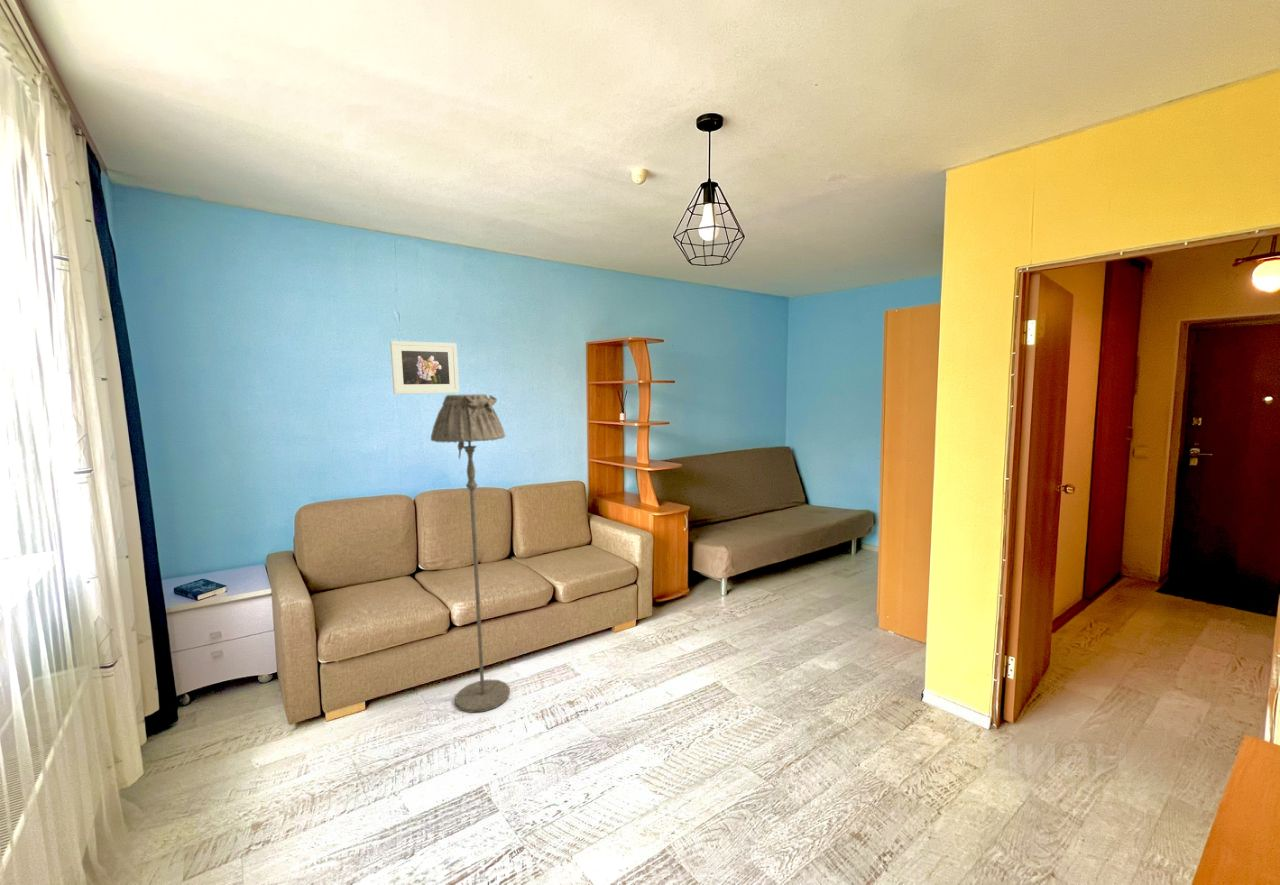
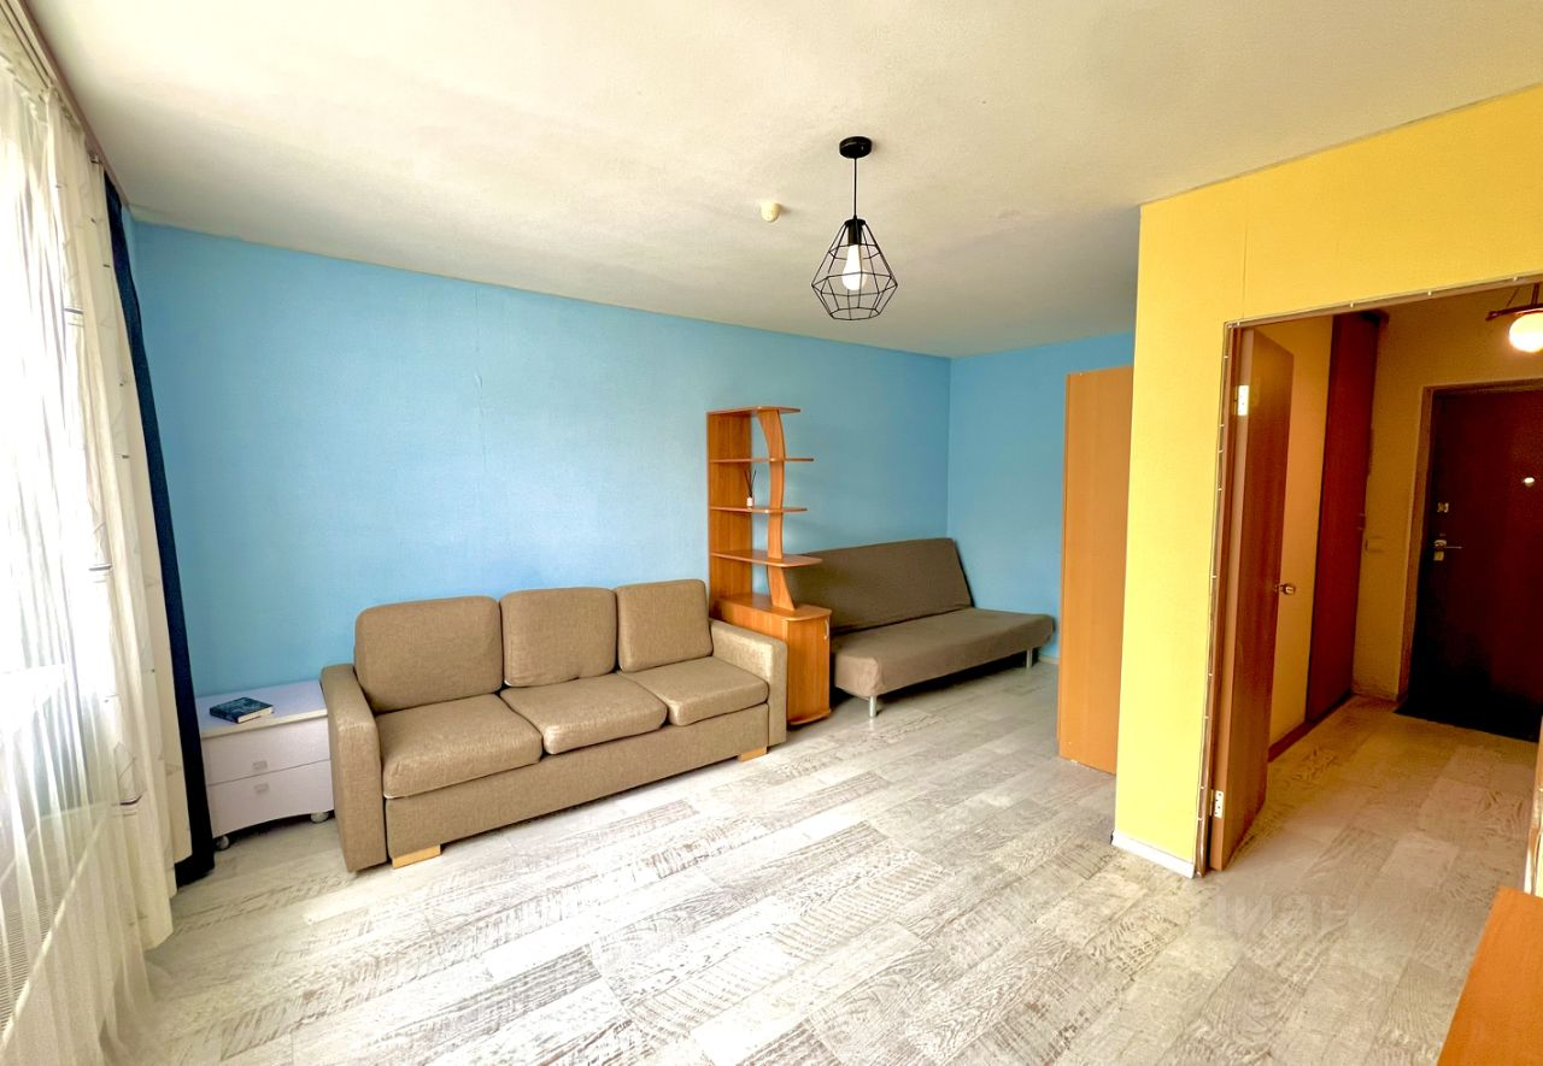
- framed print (426, 367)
- floor lamp (474, 549)
